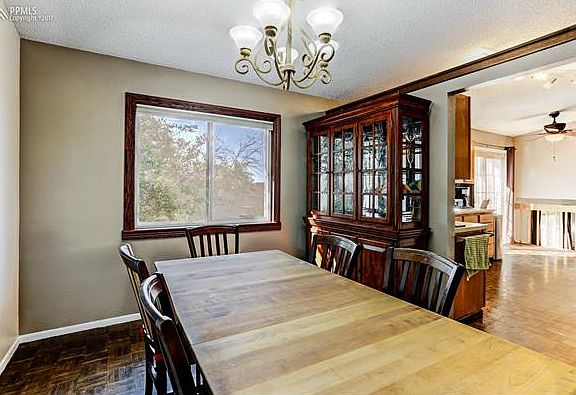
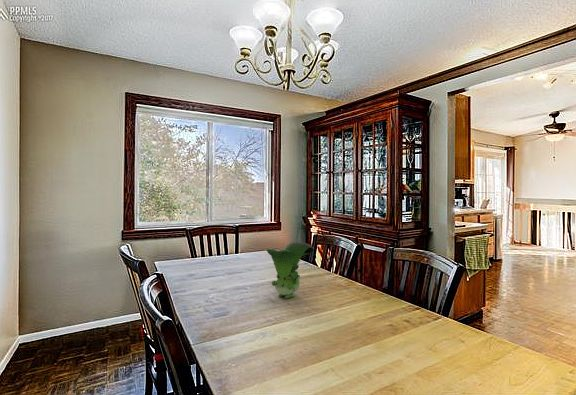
+ toy figurine (289, 269)
